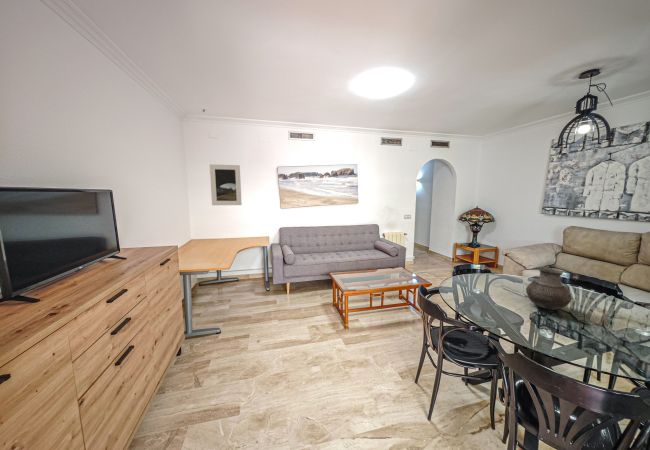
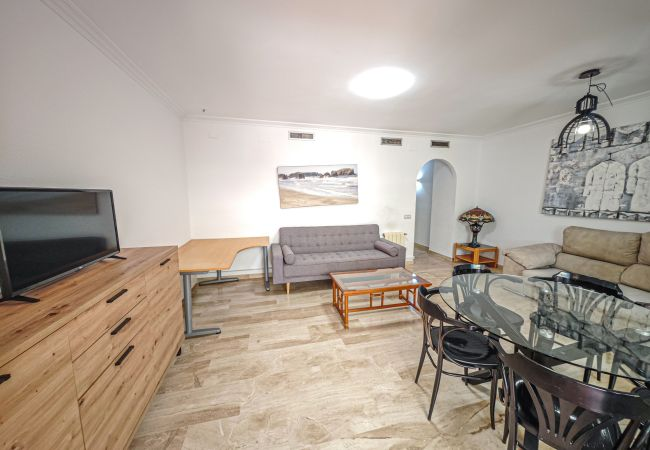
- vase (548, 289)
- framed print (226, 185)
